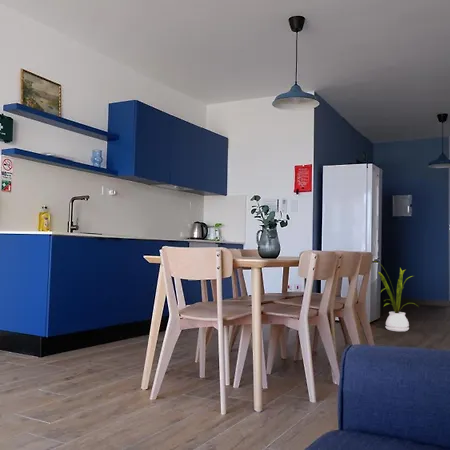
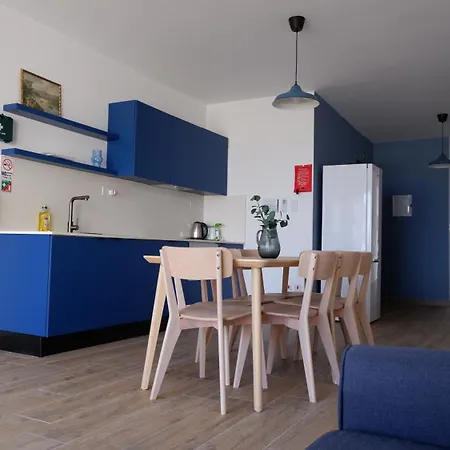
- house plant (394, 295)
